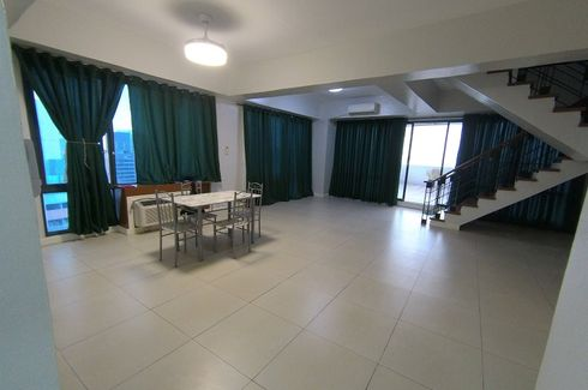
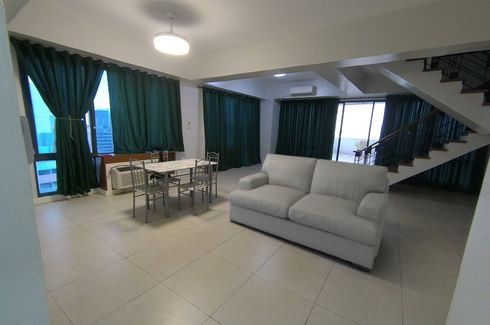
+ sofa (305, 194)
